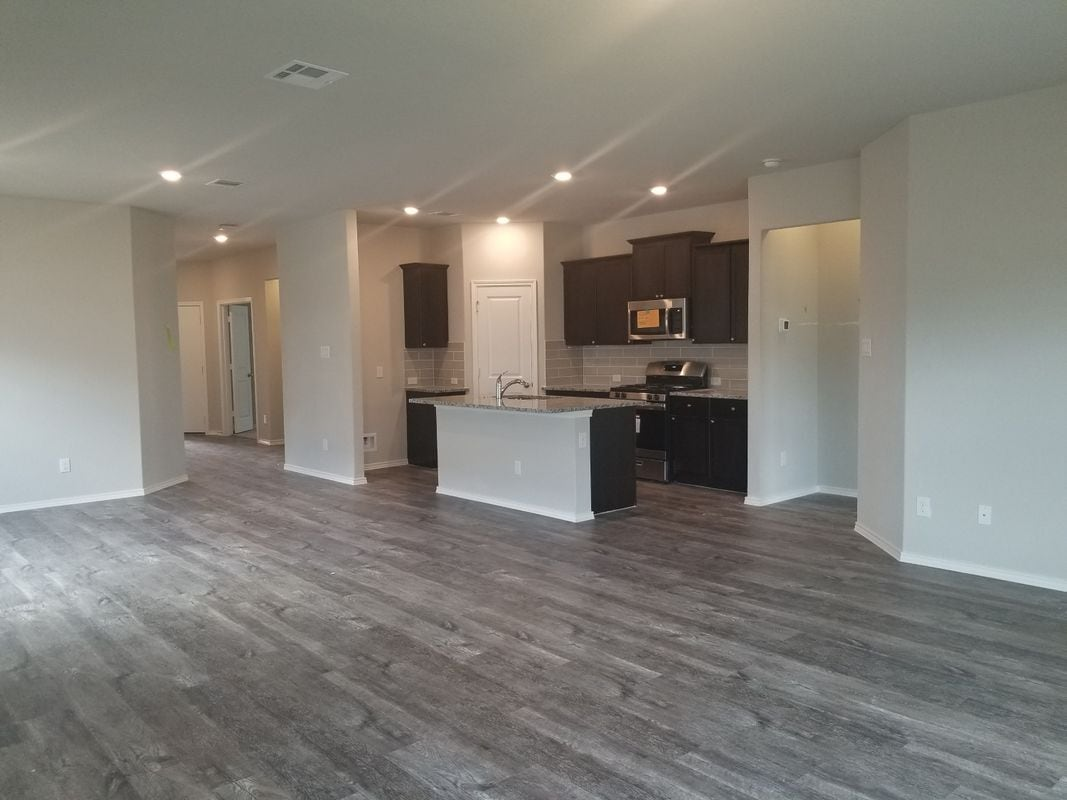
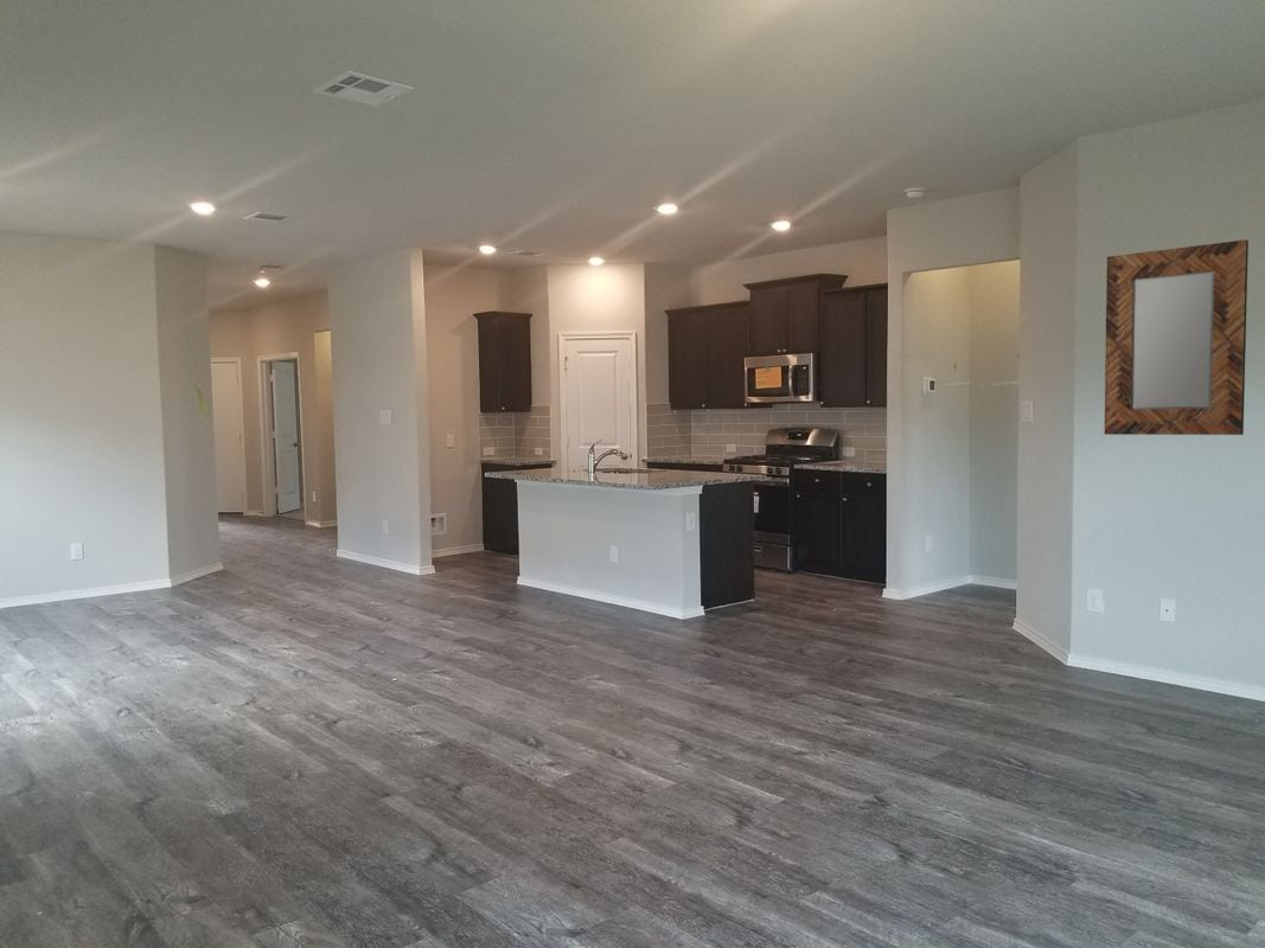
+ home mirror (1173, 341)
